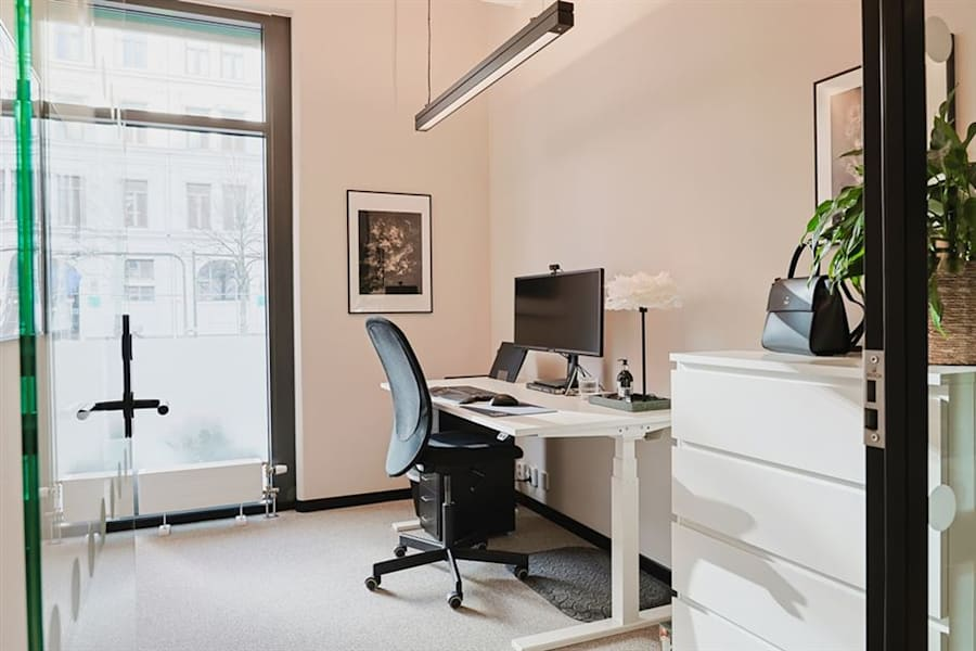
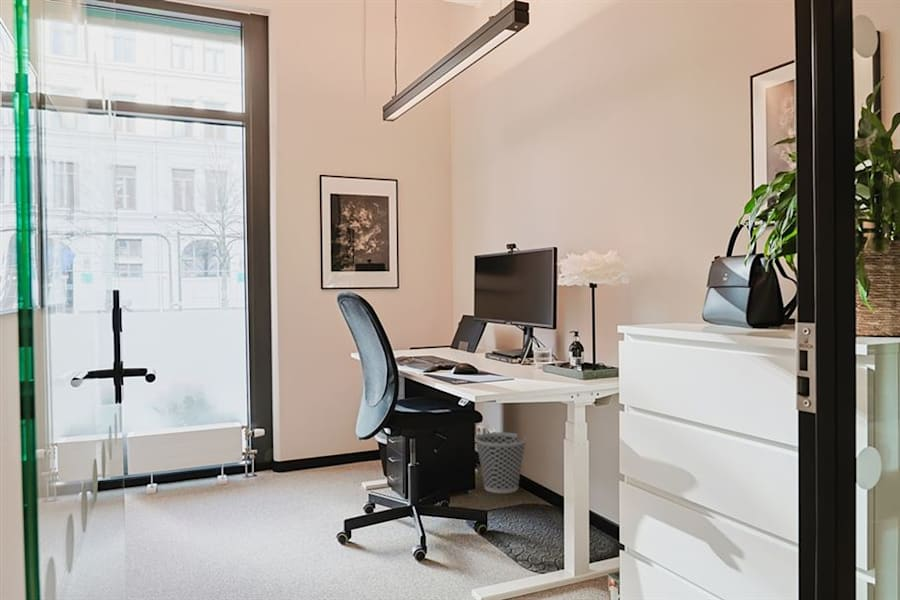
+ wastebasket (501, 463)
